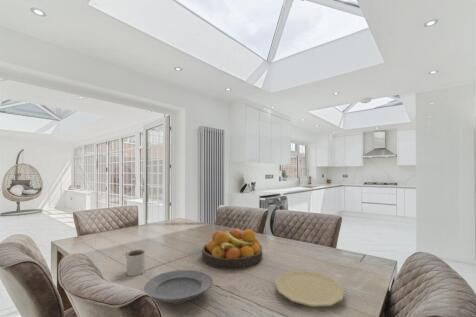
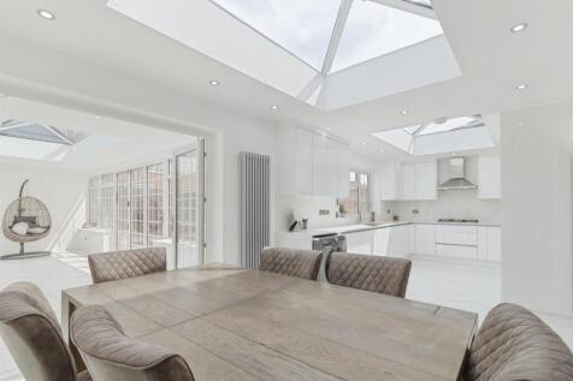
- mug (133, 261)
- fruit bowl (232, 243)
- plate (308, 289)
- plate (179, 288)
